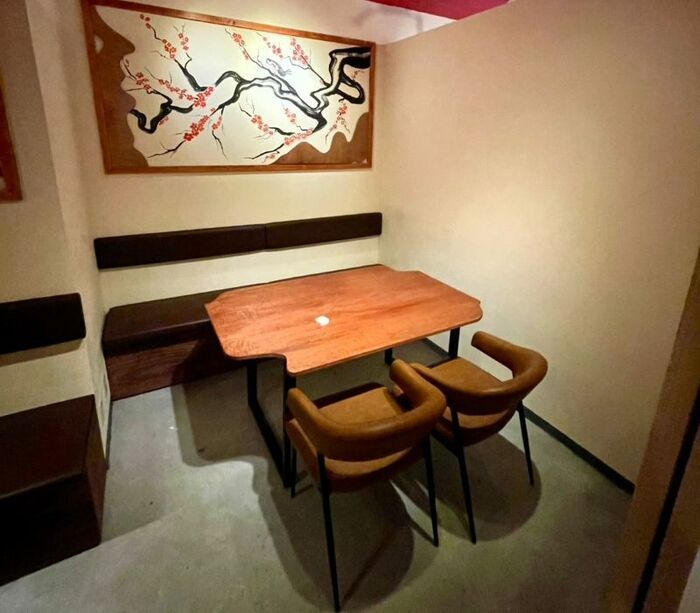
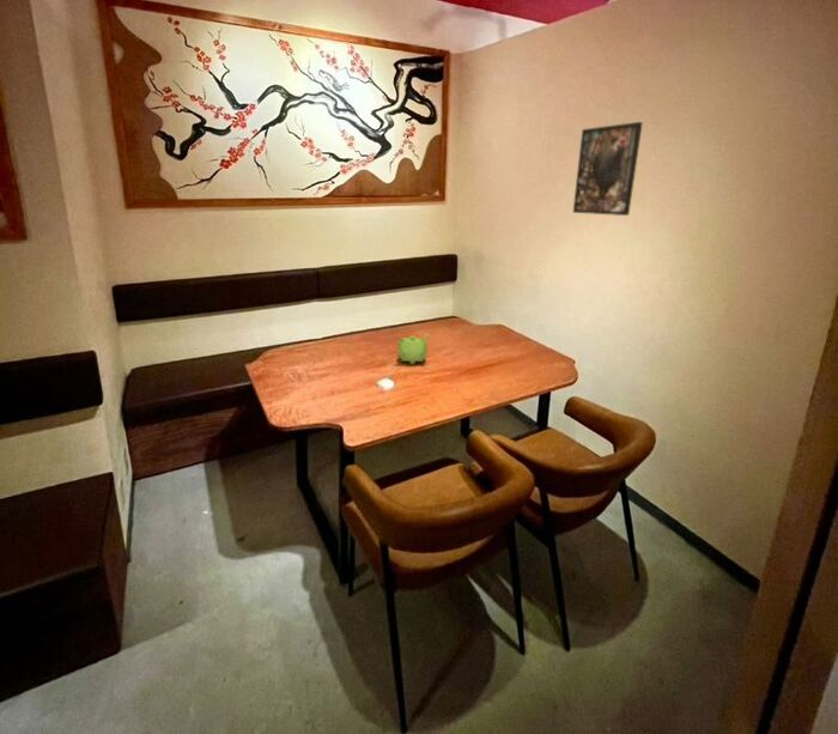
+ teapot (413, 348)
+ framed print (605, 170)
